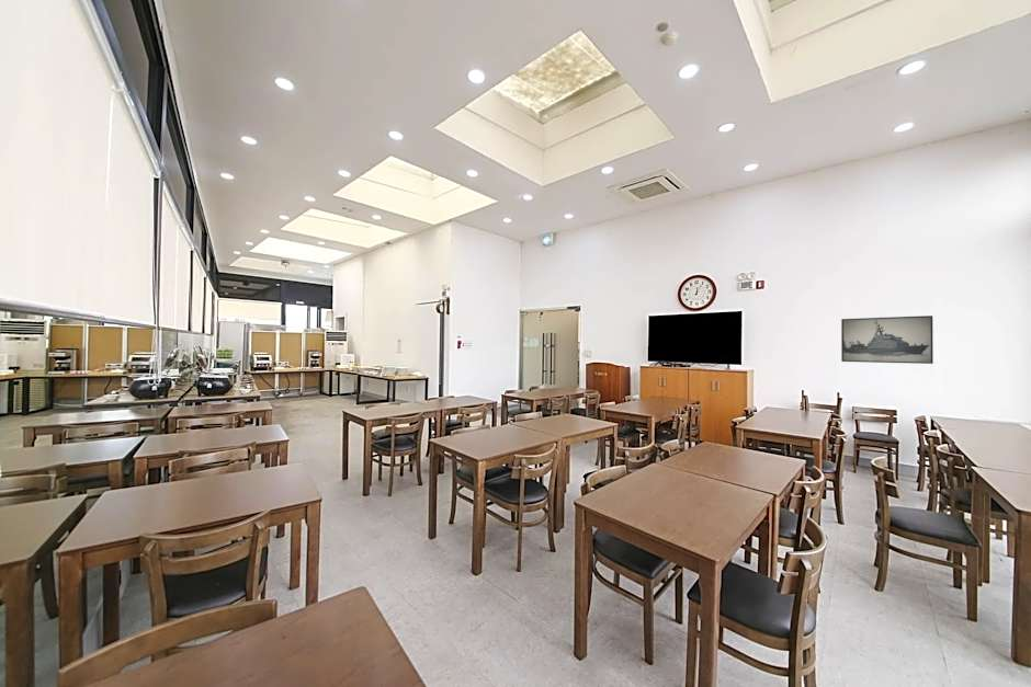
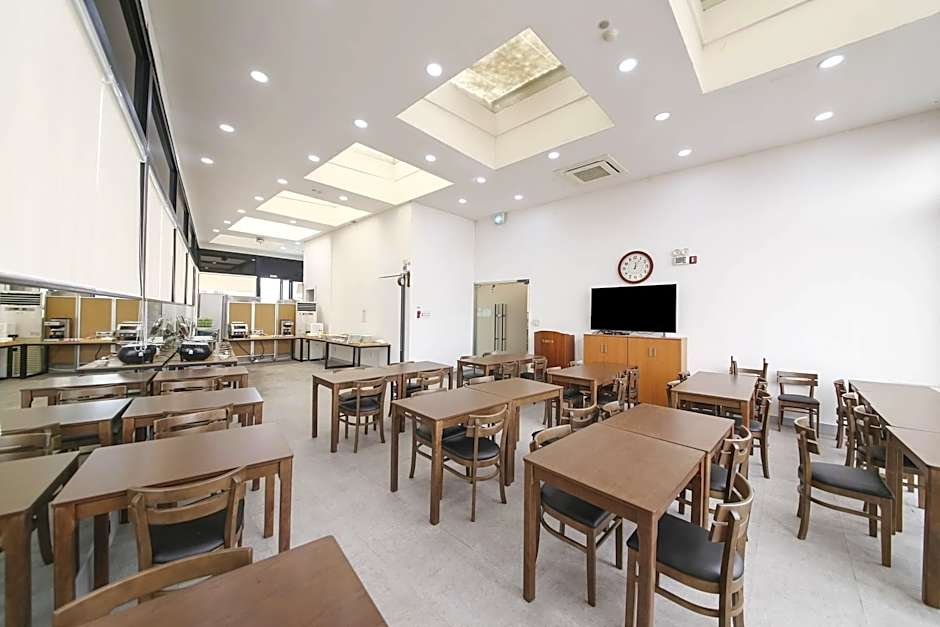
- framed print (884, 340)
